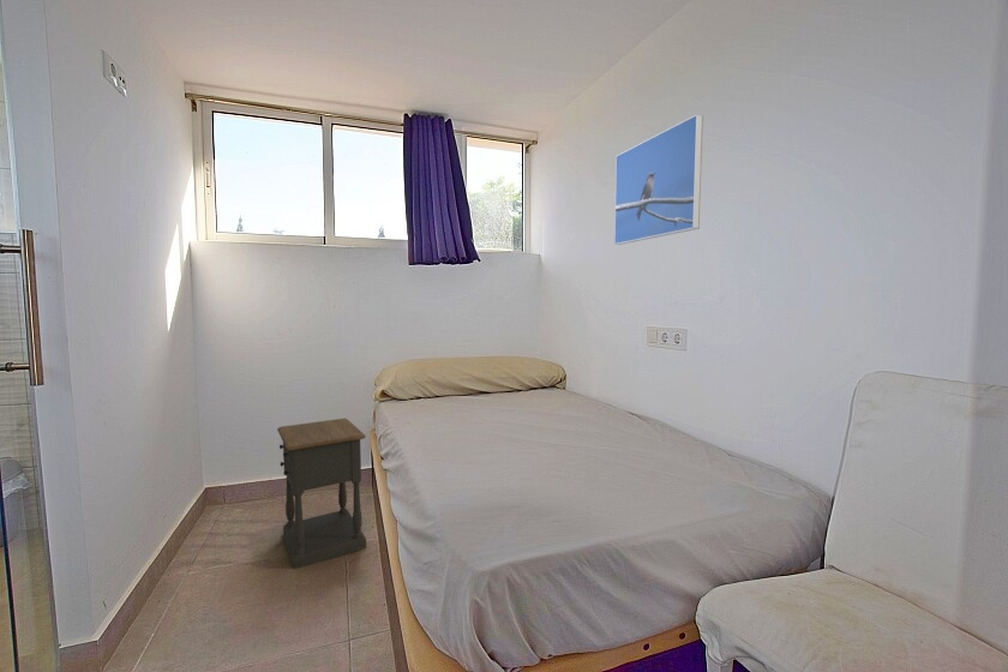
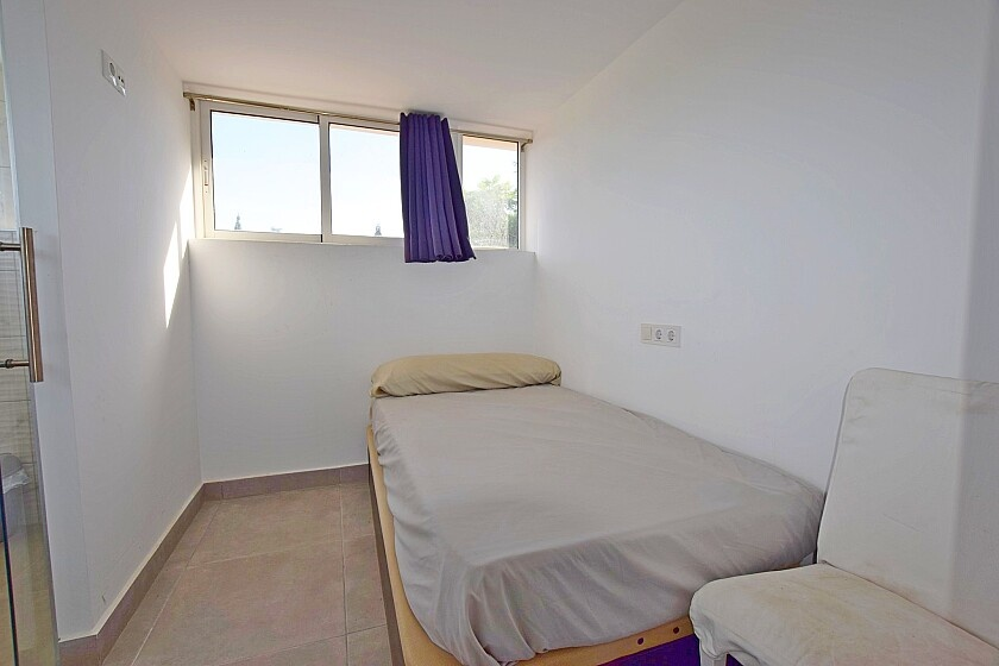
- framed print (653, 187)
- nightstand (322, 486)
